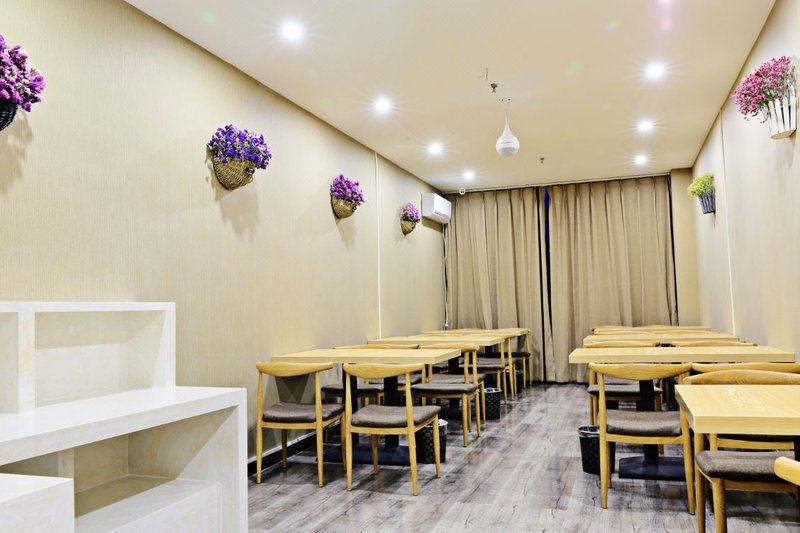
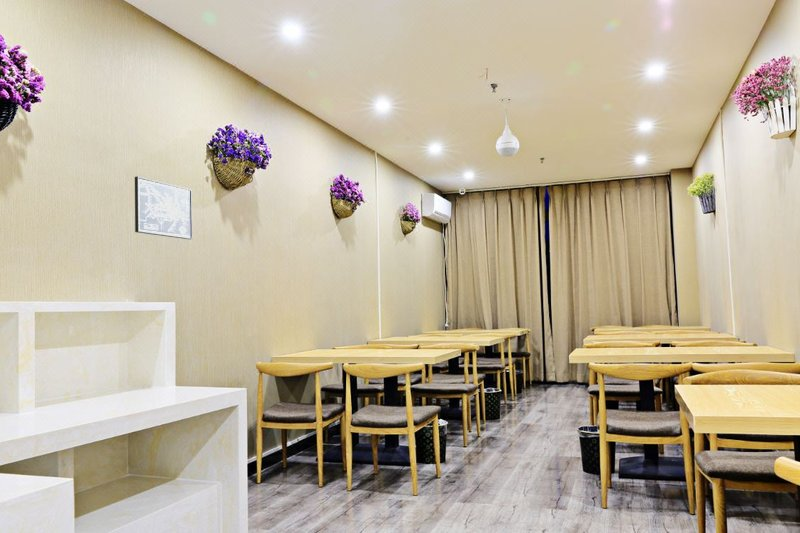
+ wall art (165, 209)
